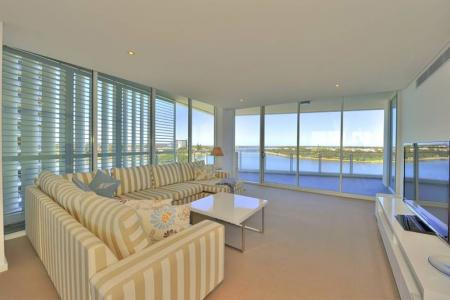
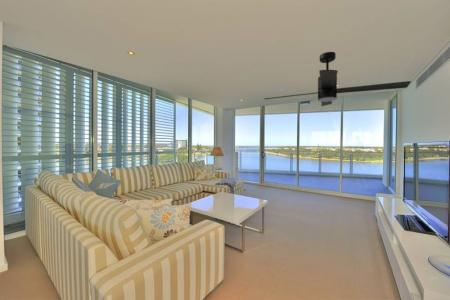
+ electric fan (327, 77)
